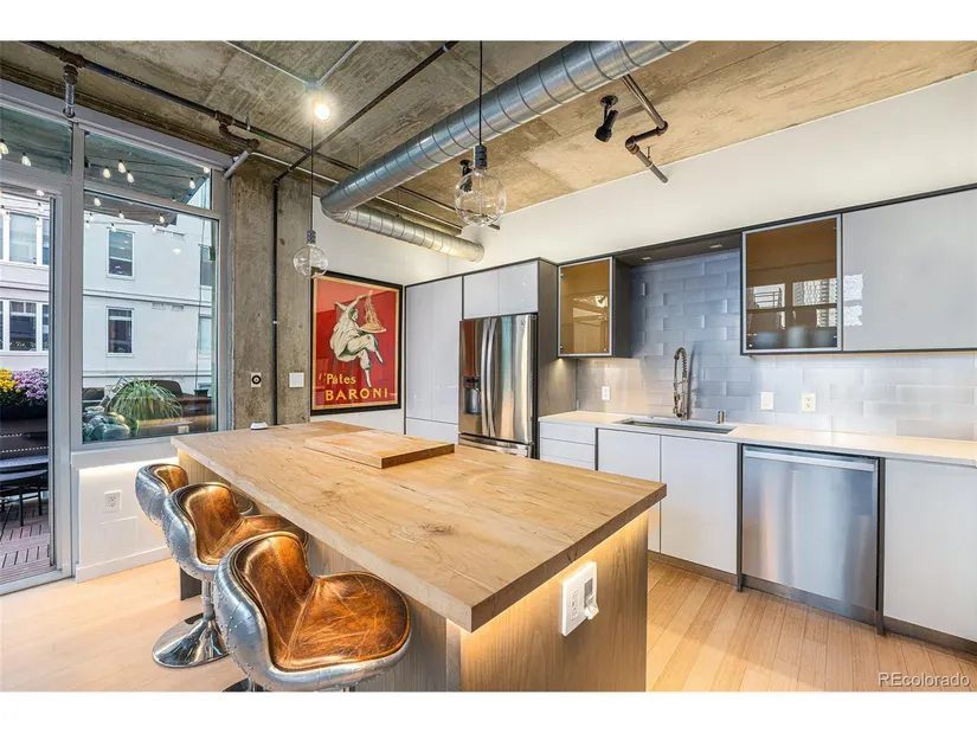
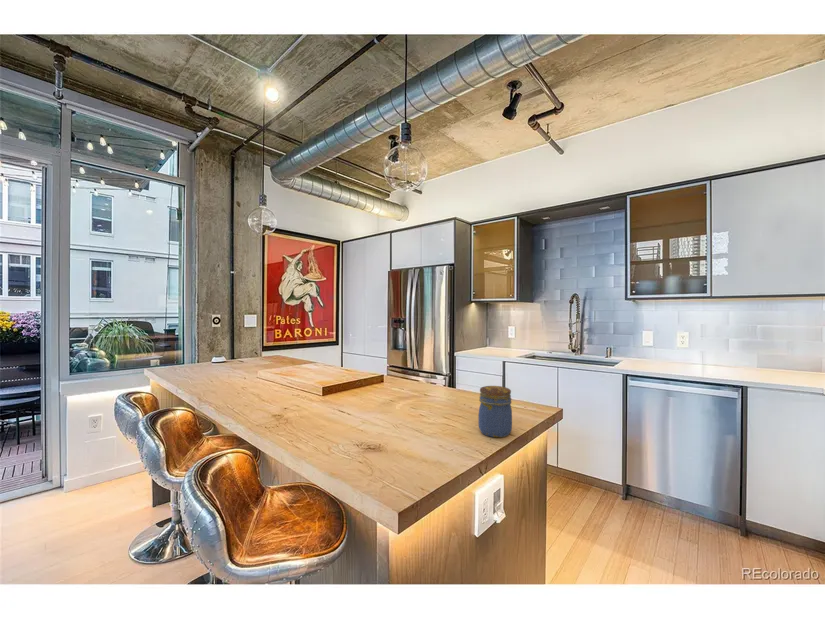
+ jar (496, 409)
